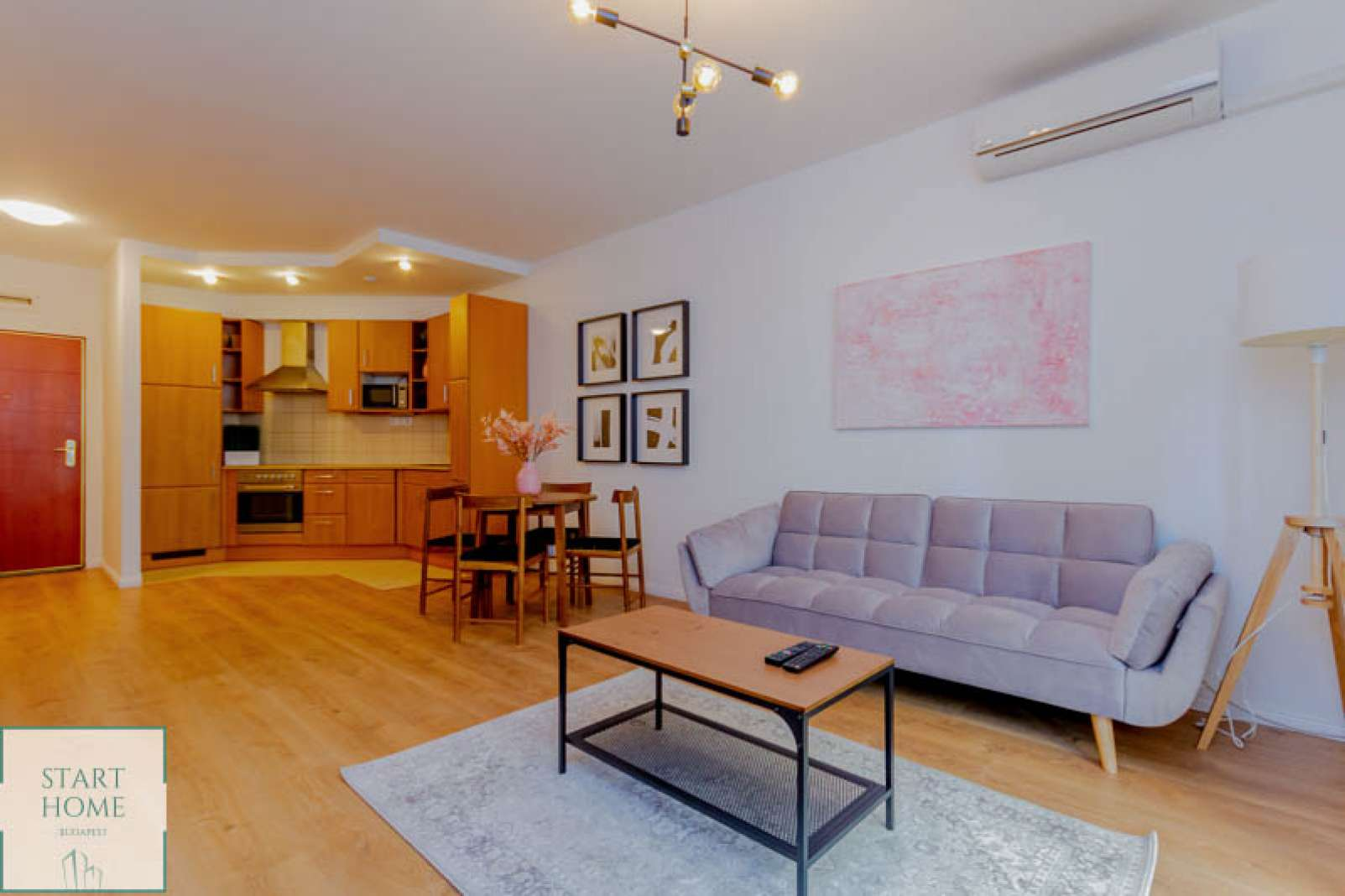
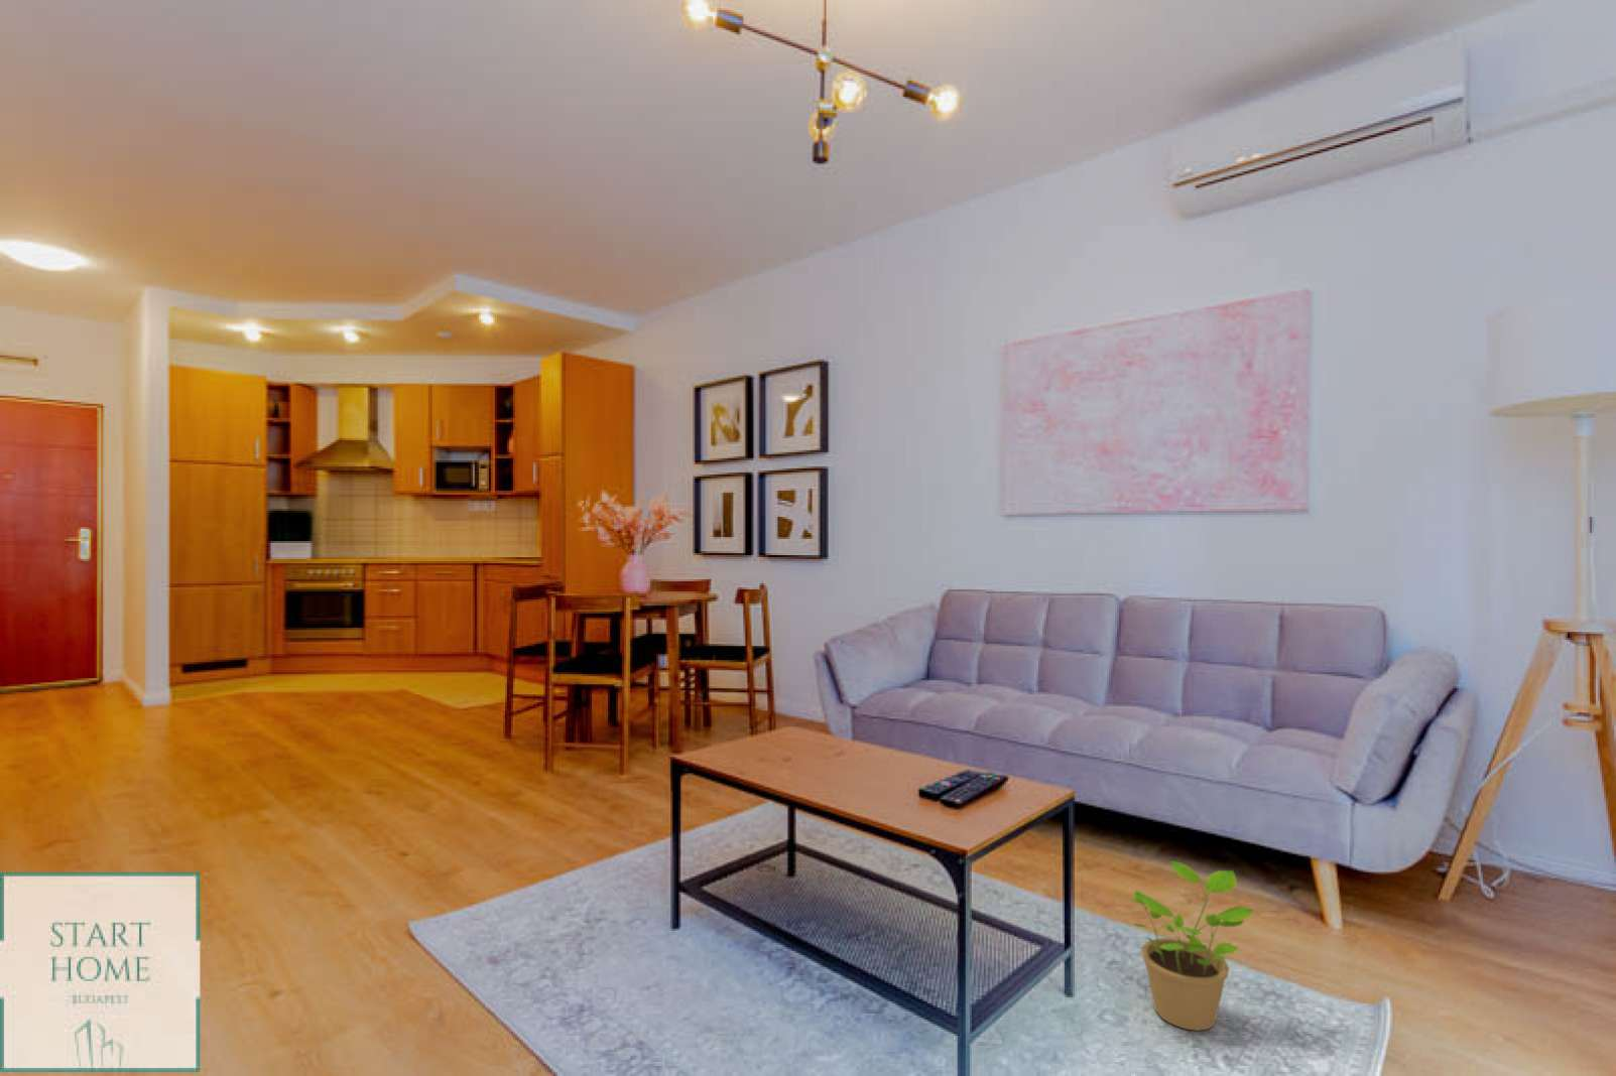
+ potted plant (1191, 949)
